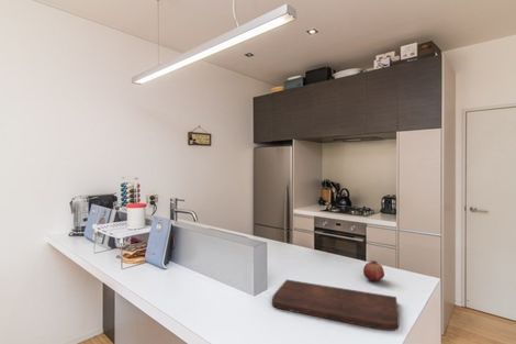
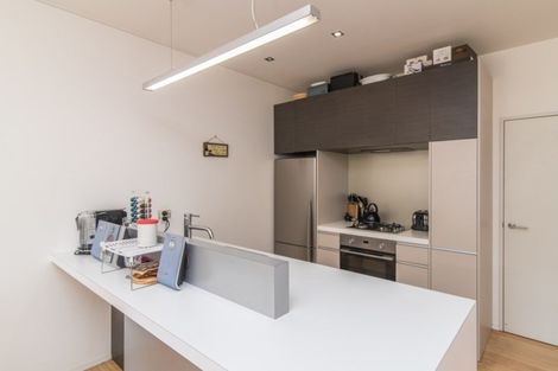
- fruit (373, 270)
- cutting board (333, 301)
